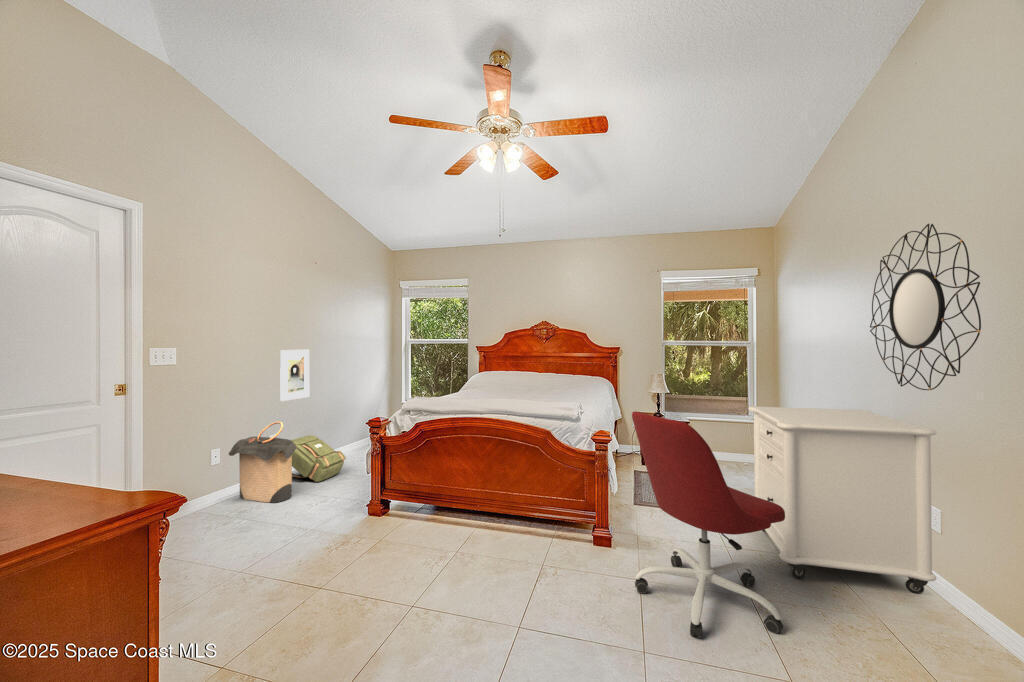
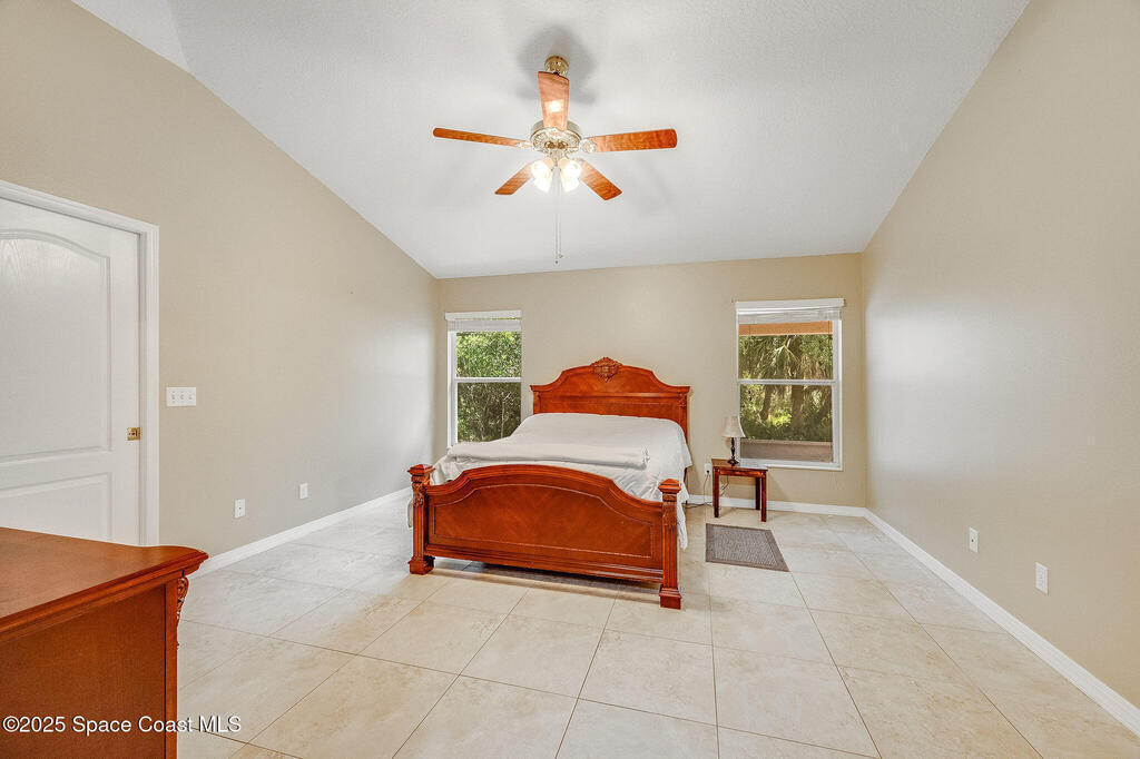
- filing cabinet (828, 487)
- laundry hamper (263, 460)
- backpack (312, 457)
- home mirror (915, 309)
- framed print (295, 374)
- office chair (704, 505)
